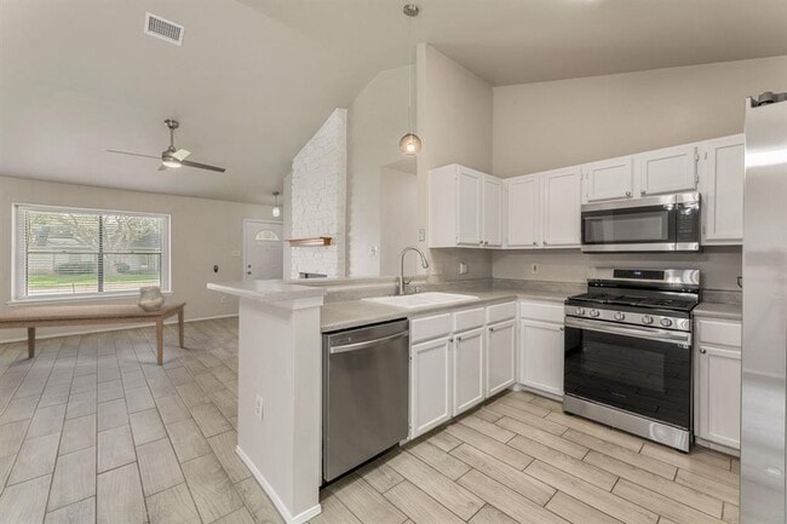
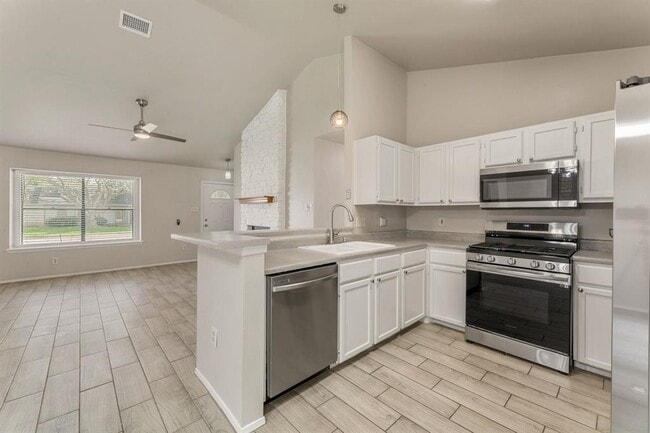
- dining table (93, 323)
- ceramic pot (150, 298)
